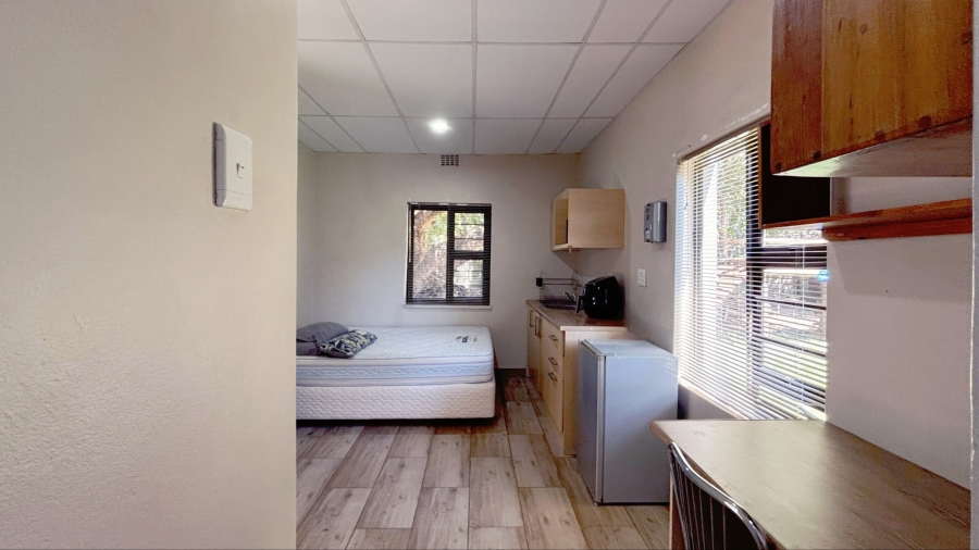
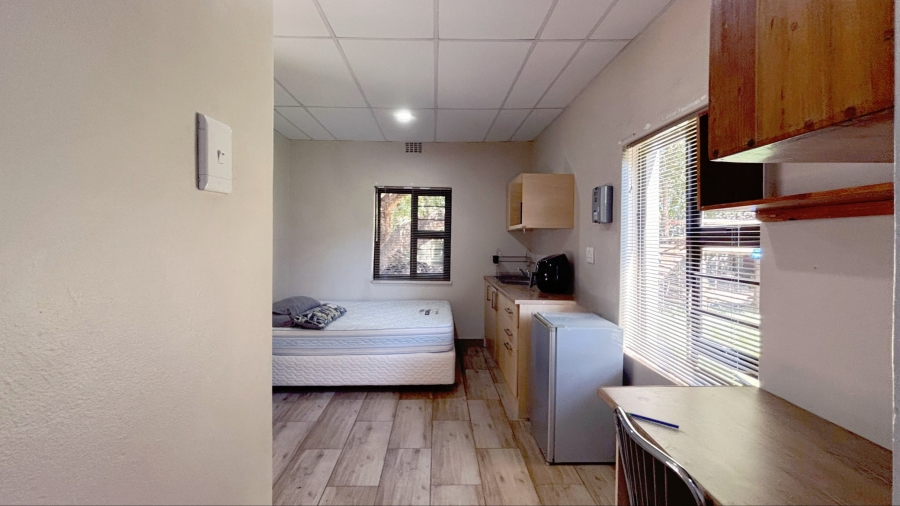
+ pen (651, 419)
